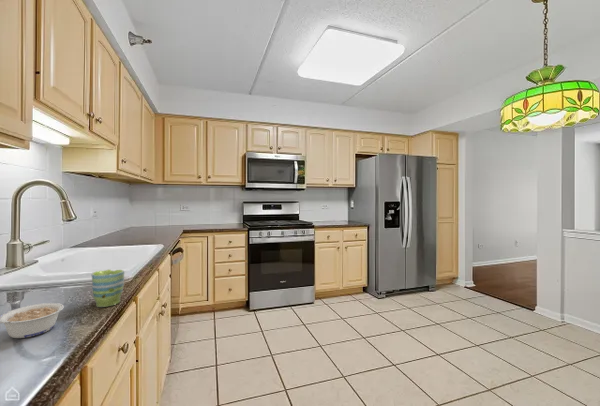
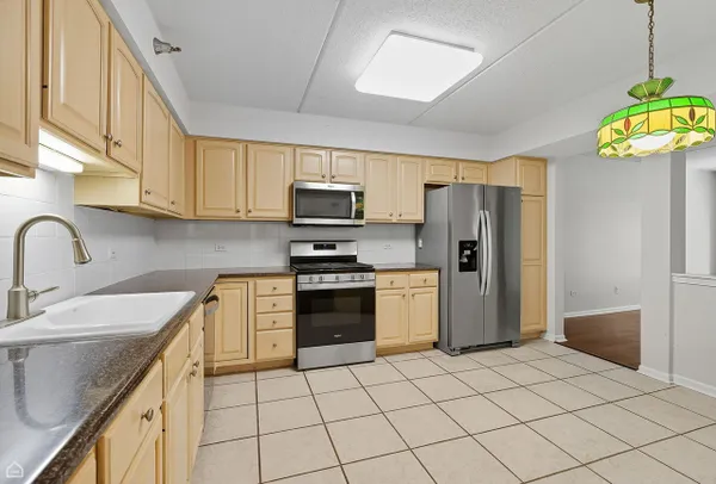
- mug (107, 286)
- legume (32, 319)
